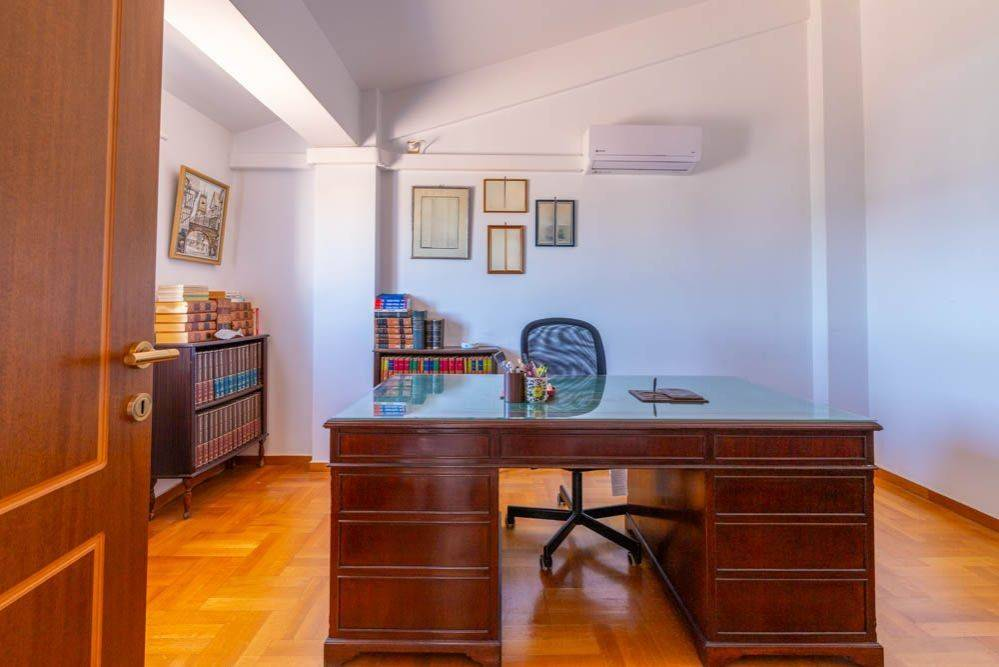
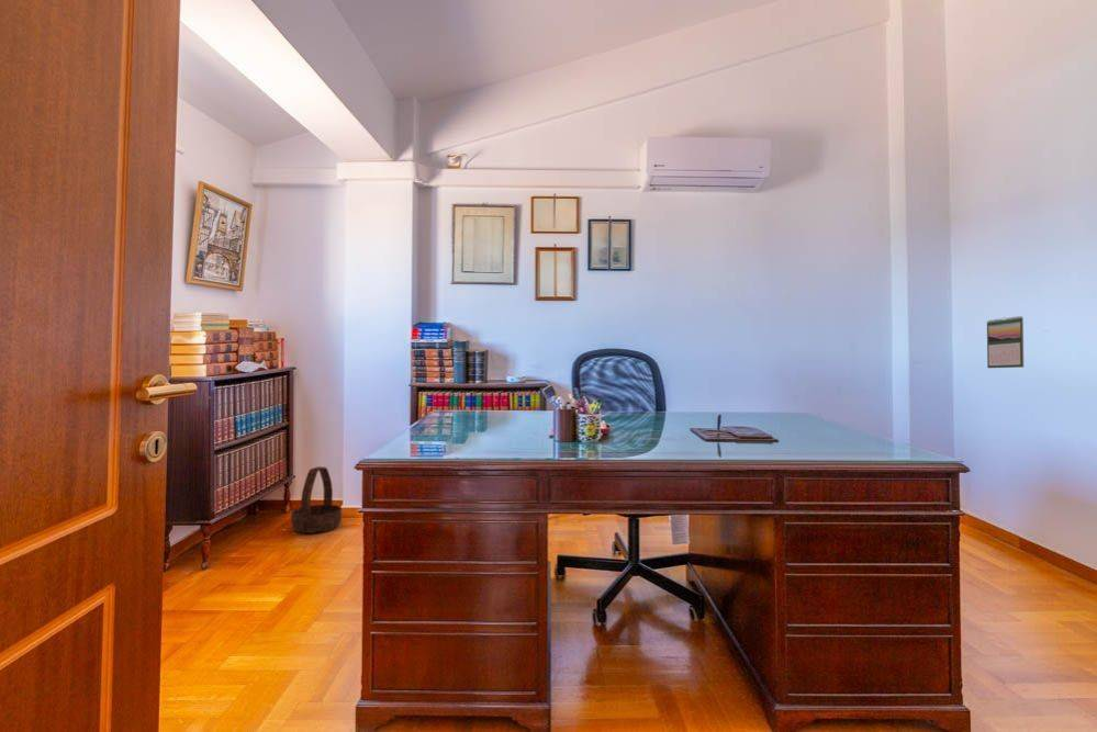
+ calendar (1004, 342)
+ basket (311, 494)
